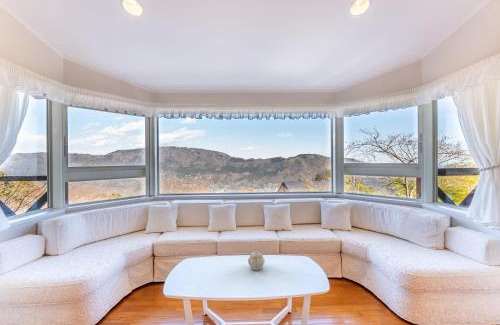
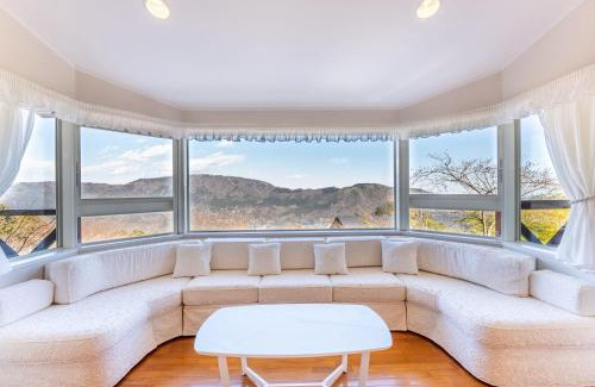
- teapot (256, 259)
